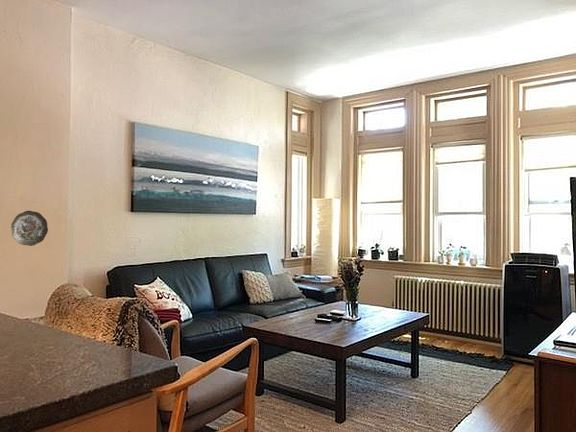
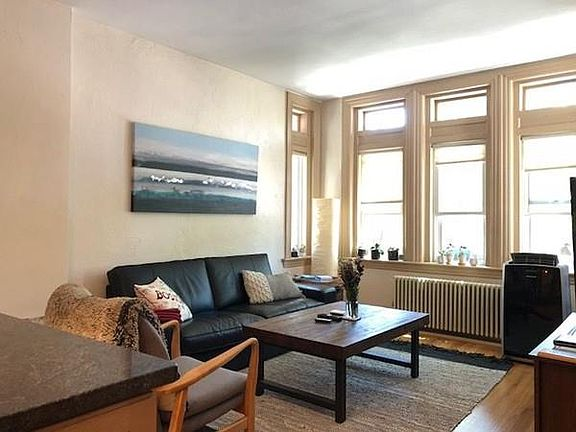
- decorative plate (29, 228)
